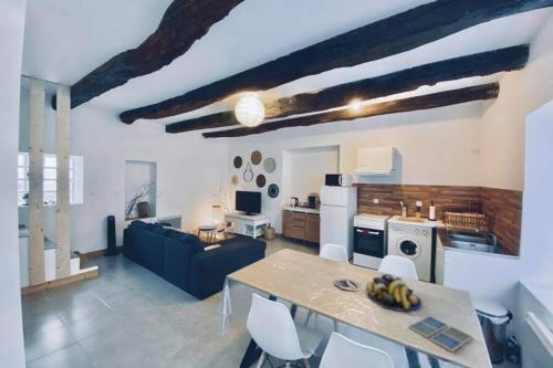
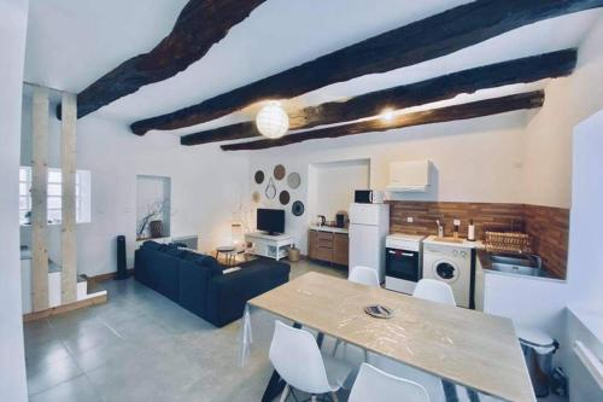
- fruit bowl (393, 288)
- drink coaster (439, 330)
